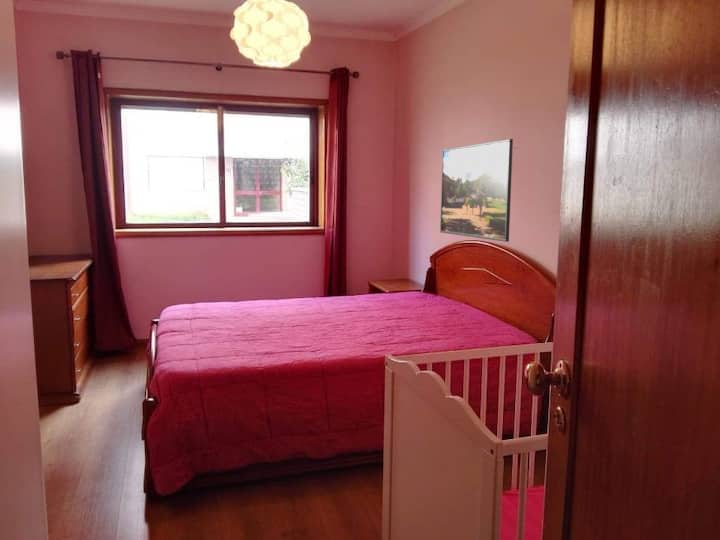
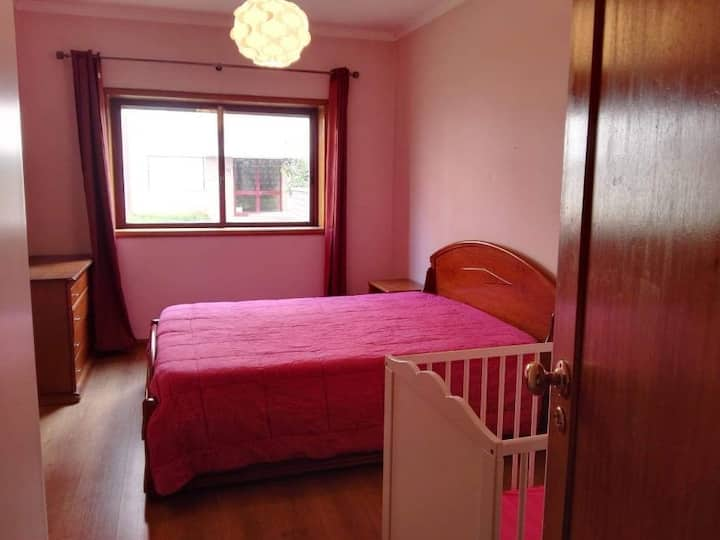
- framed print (472, 191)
